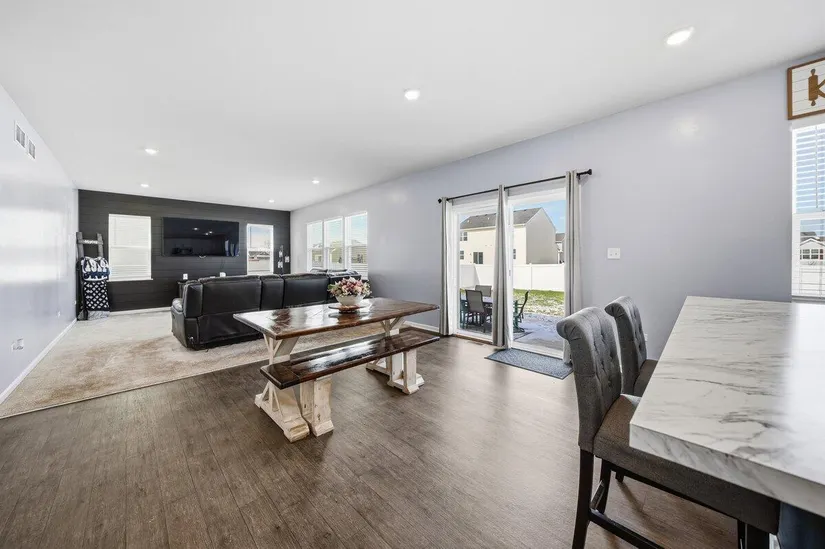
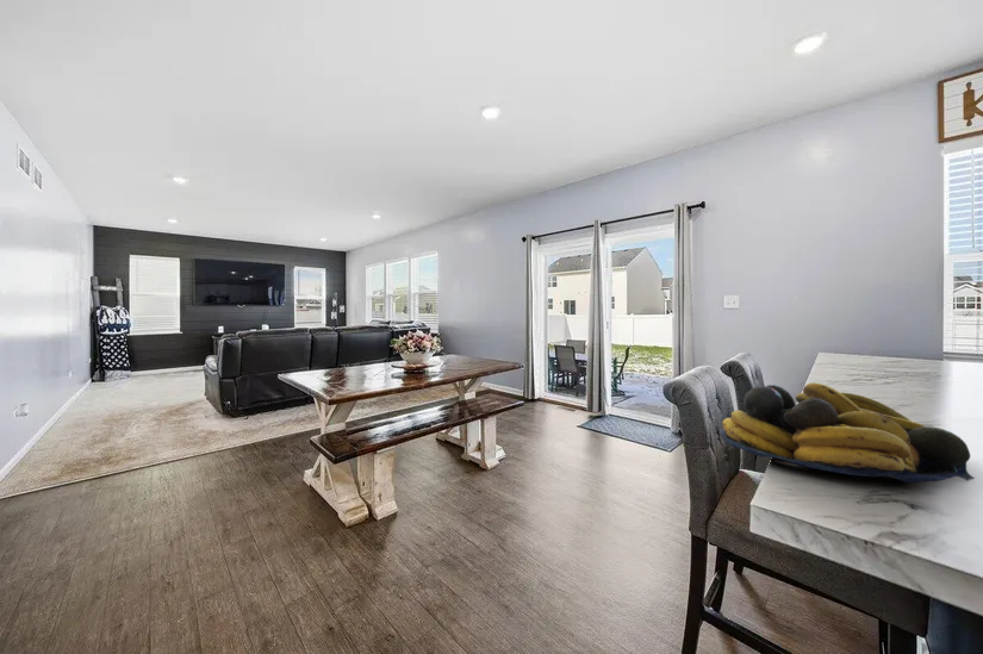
+ fruit bowl (823, 417)
